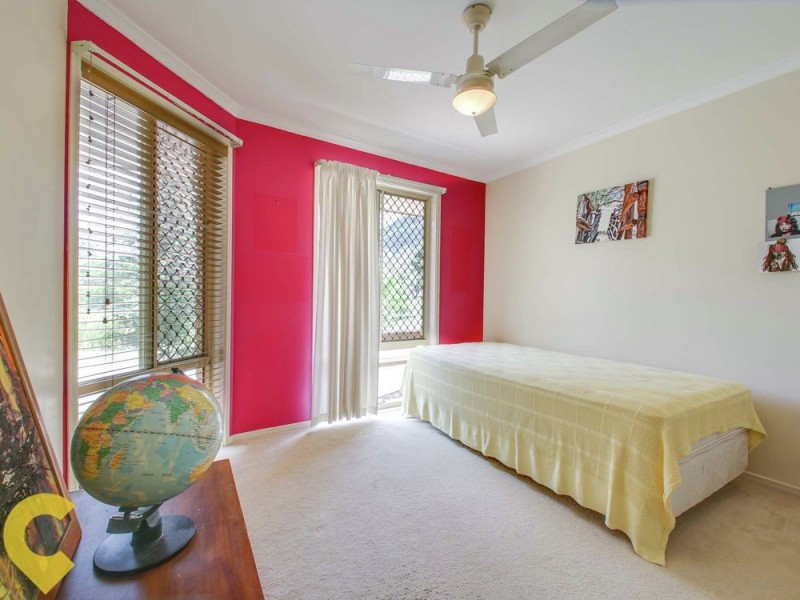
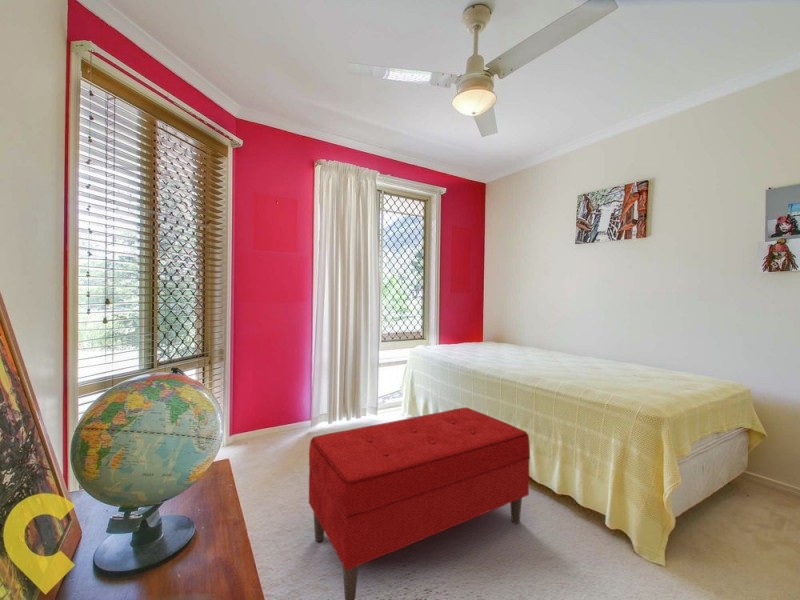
+ bench (422, 482)
